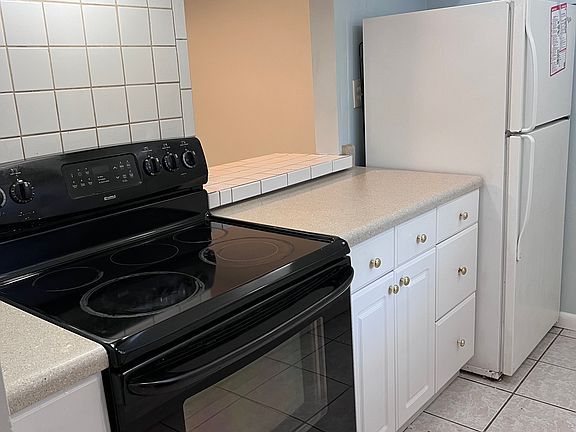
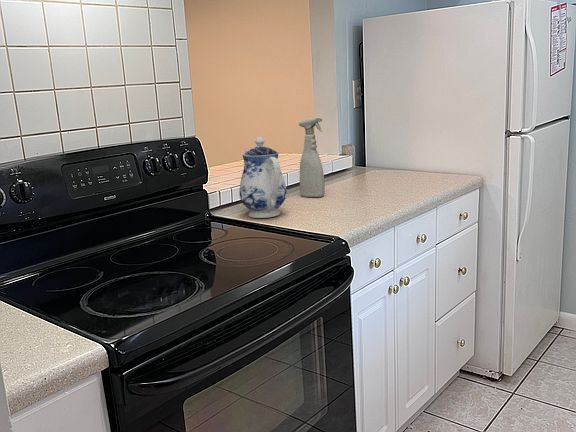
+ spray bottle (310, 157)
+ teapot (261, 176)
